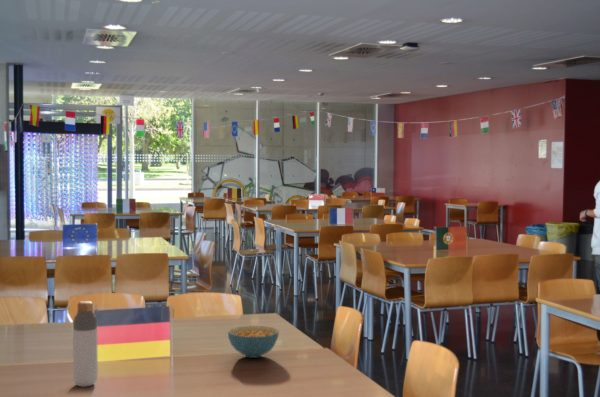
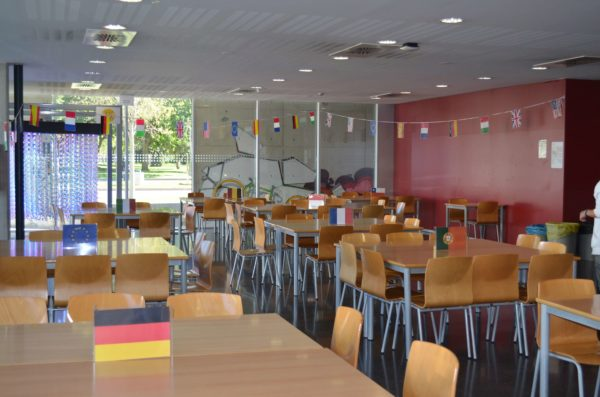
- bottle (85, 343)
- cereal bowl (253, 343)
